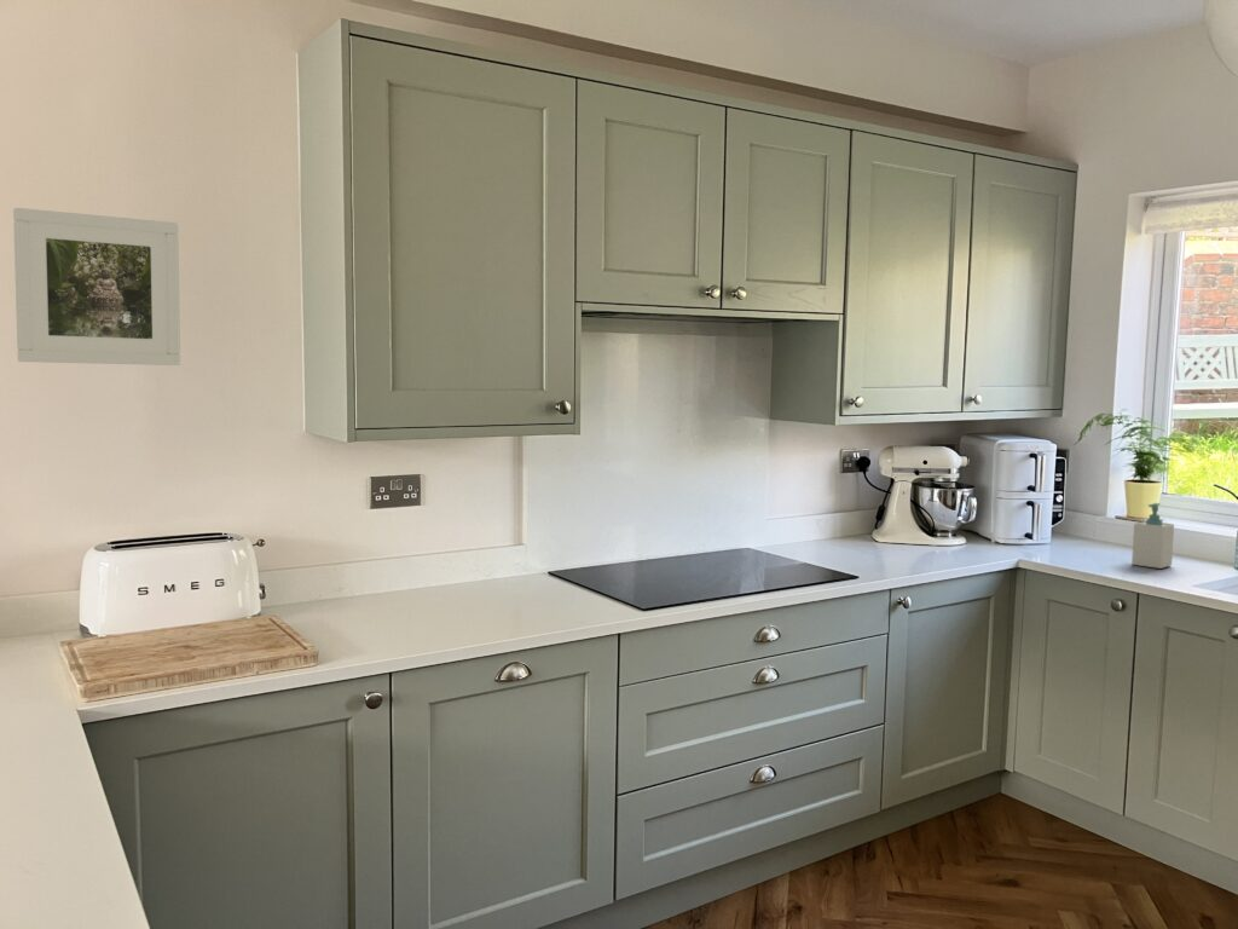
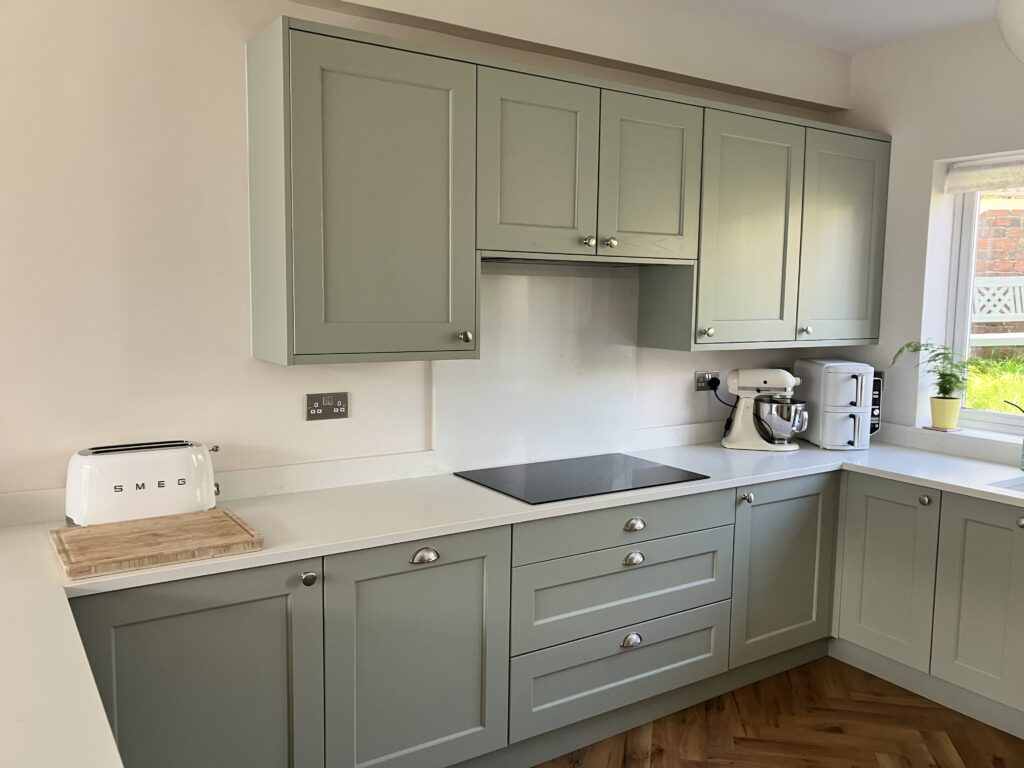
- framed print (100, 289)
- soap bottle (1153, 533)
